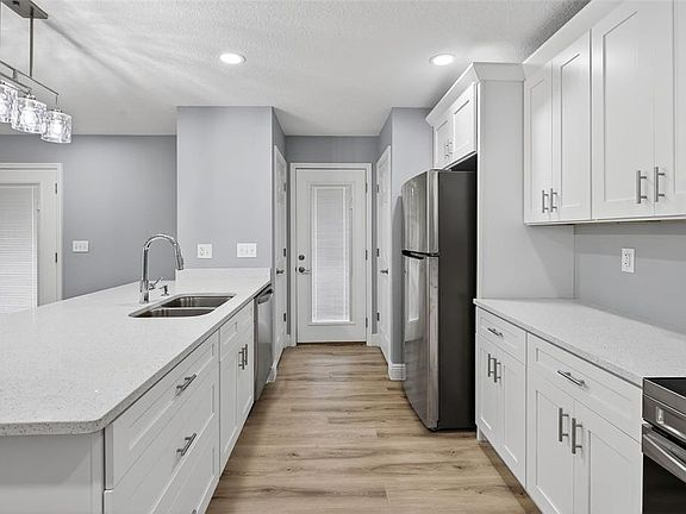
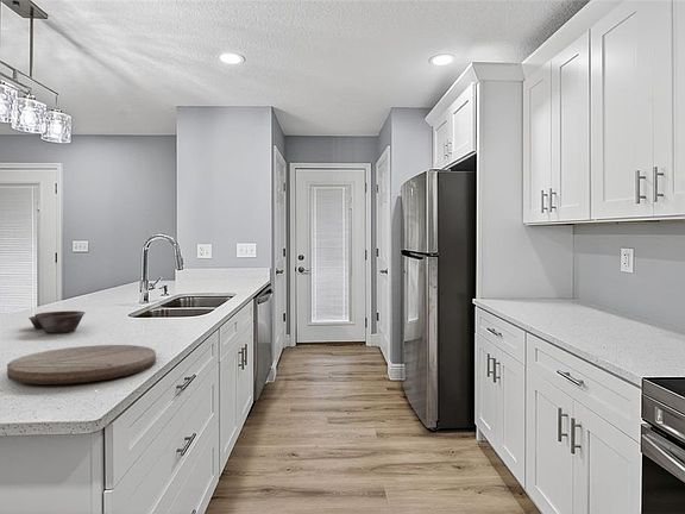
+ bowl (56, 320)
+ cutting board (86, 362)
